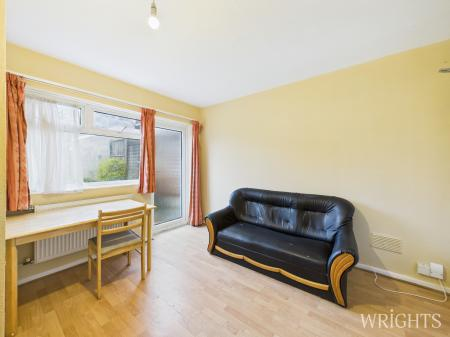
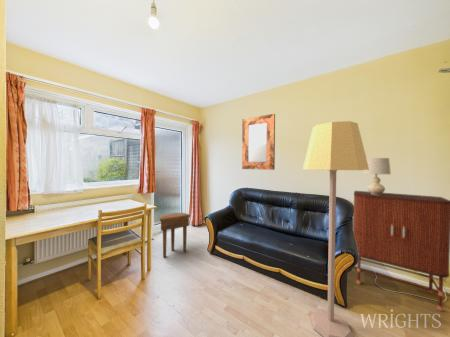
+ table lamp (376, 176)
+ home mirror (257, 143)
+ lamp (332, 227)
+ side table (173, 234)
+ bar cabinet (394, 242)
